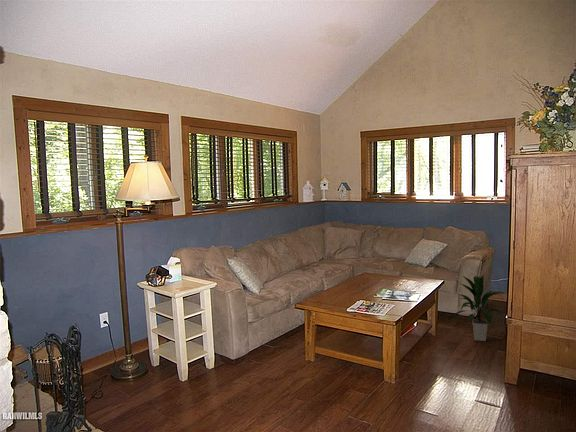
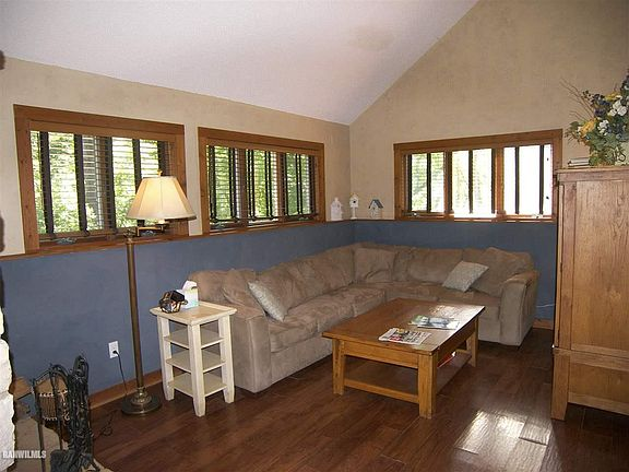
- indoor plant (477, 305)
